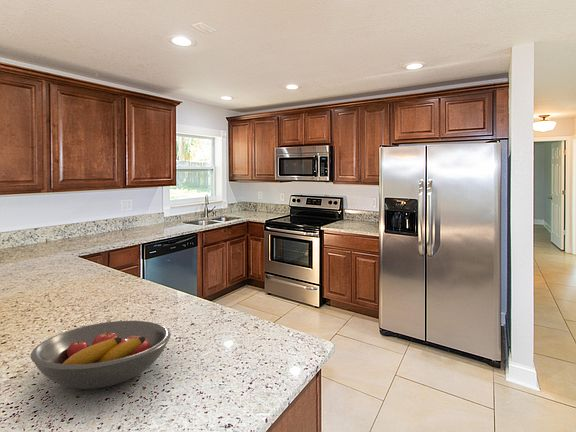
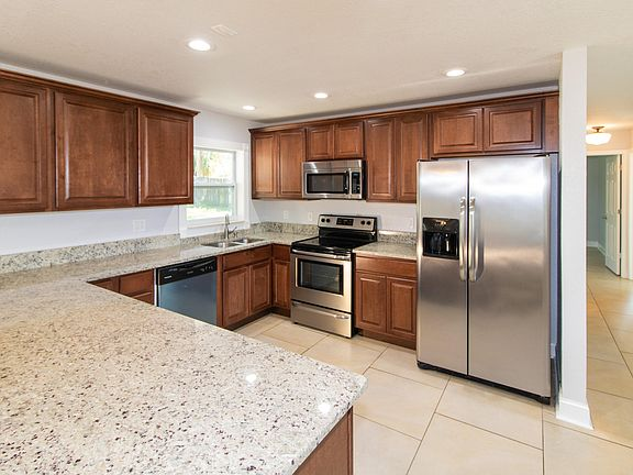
- fruit bowl (106, 352)
